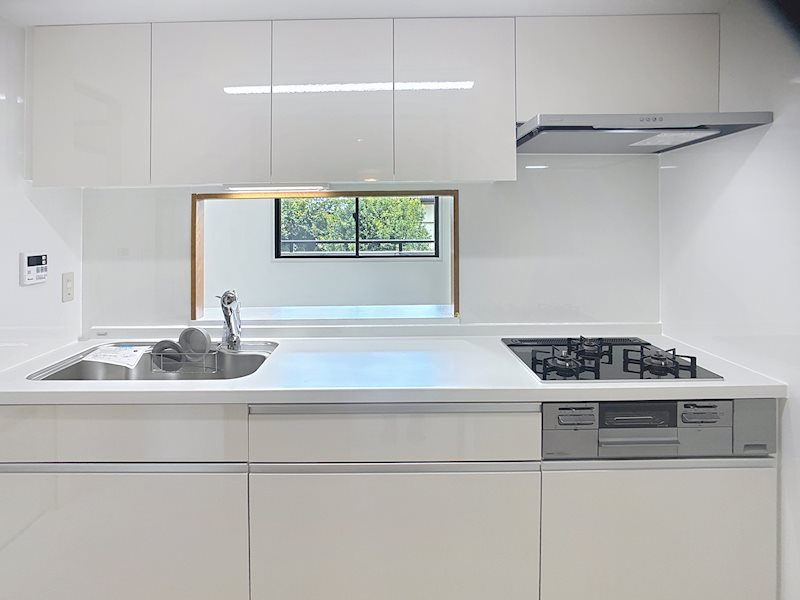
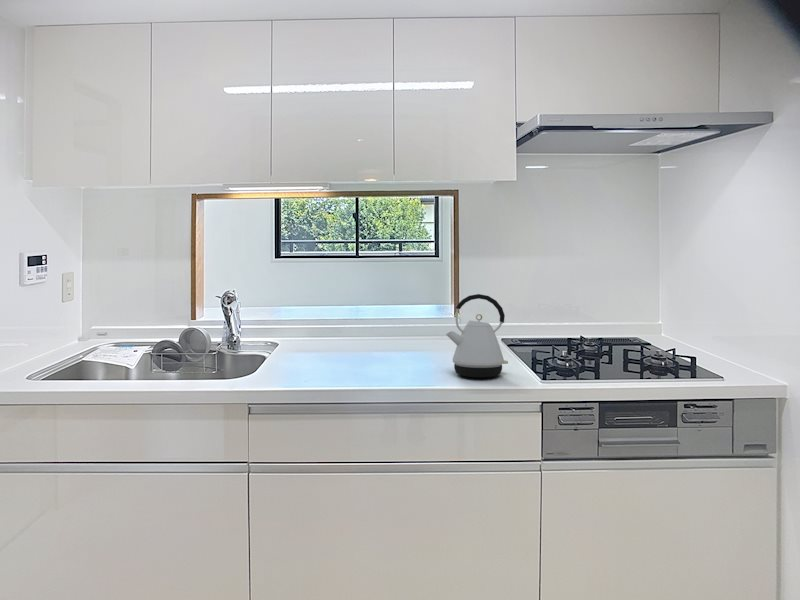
+ kettle (476, 334)
